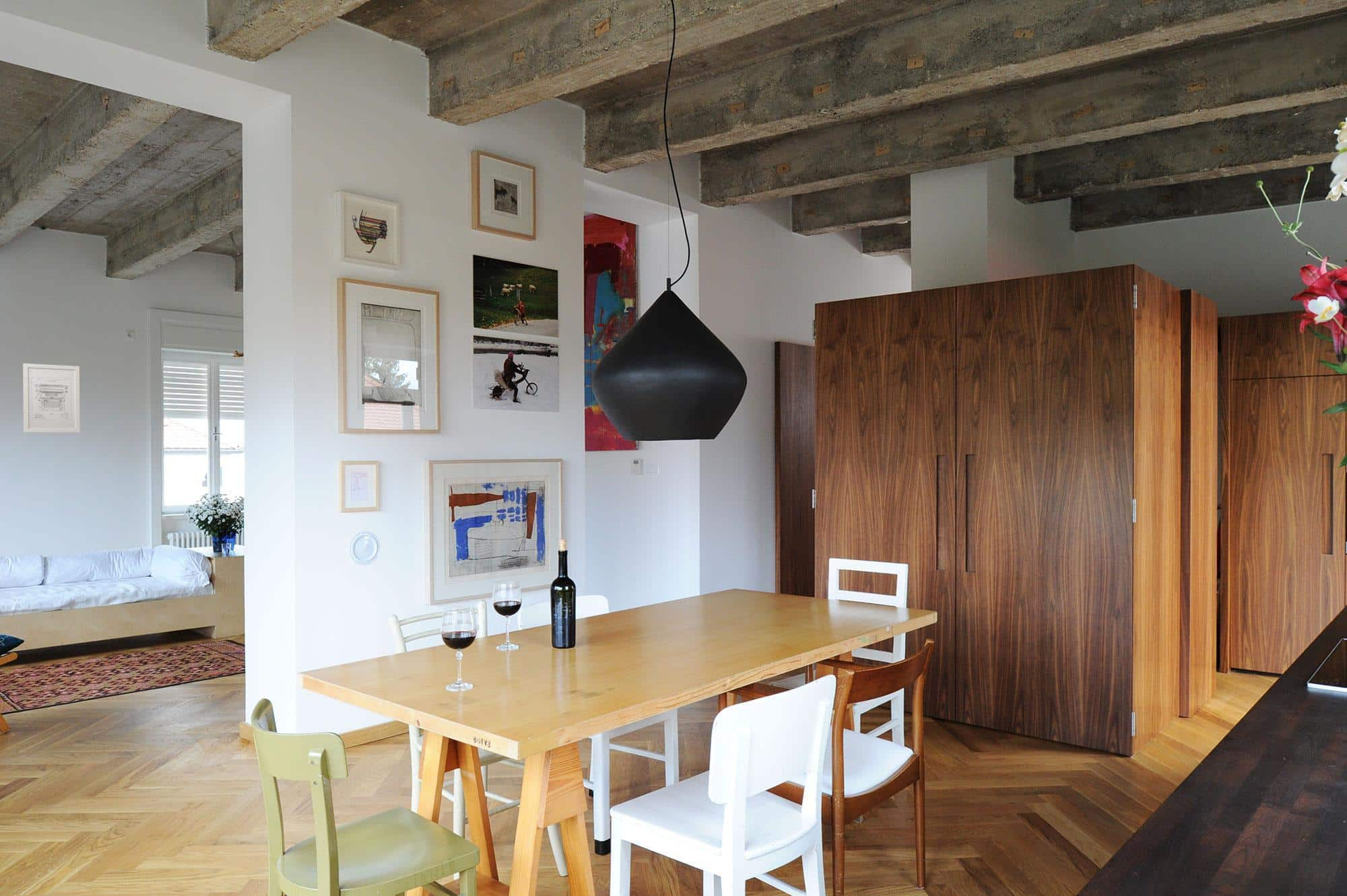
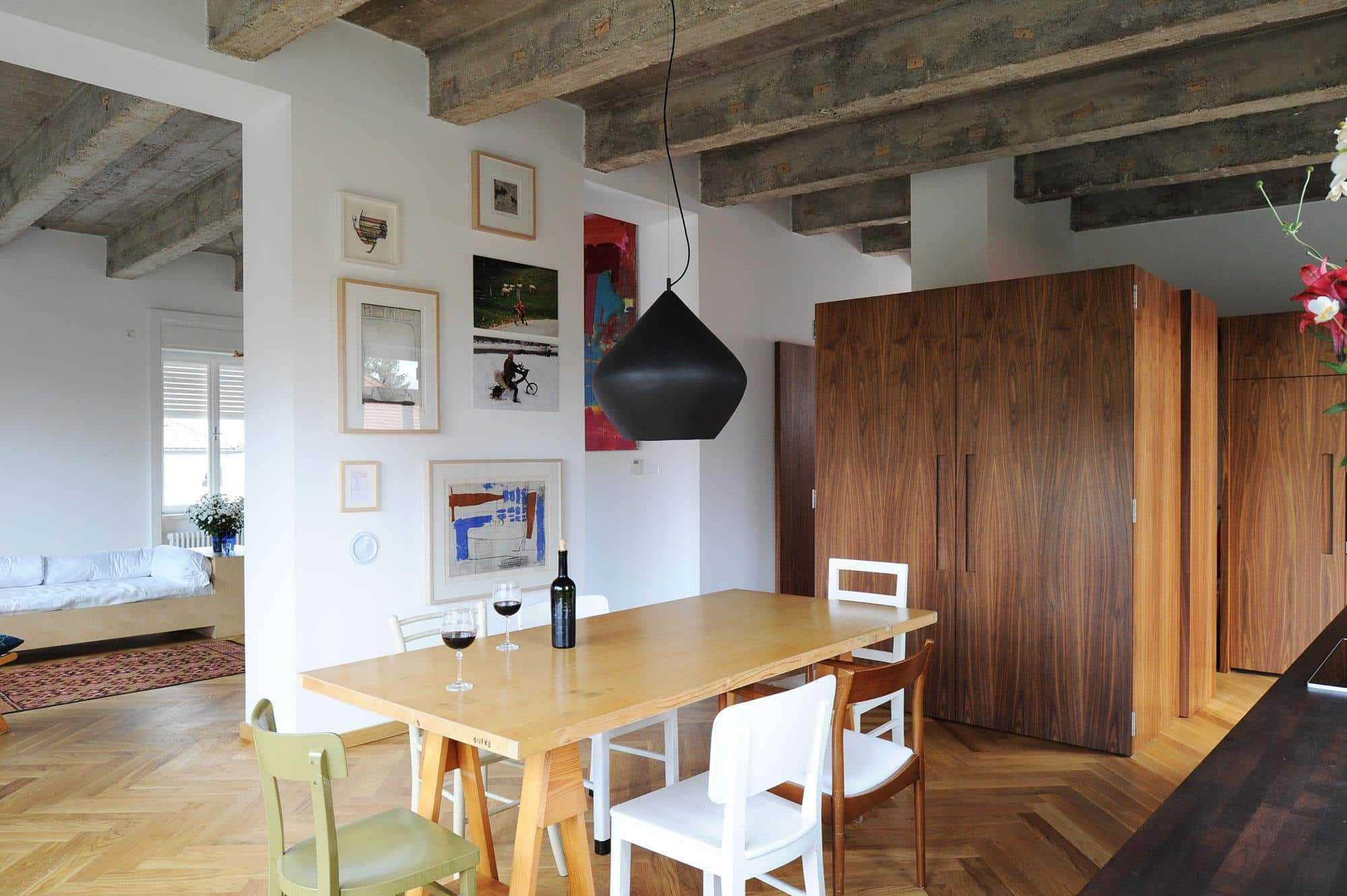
- wall art (52, 399)
